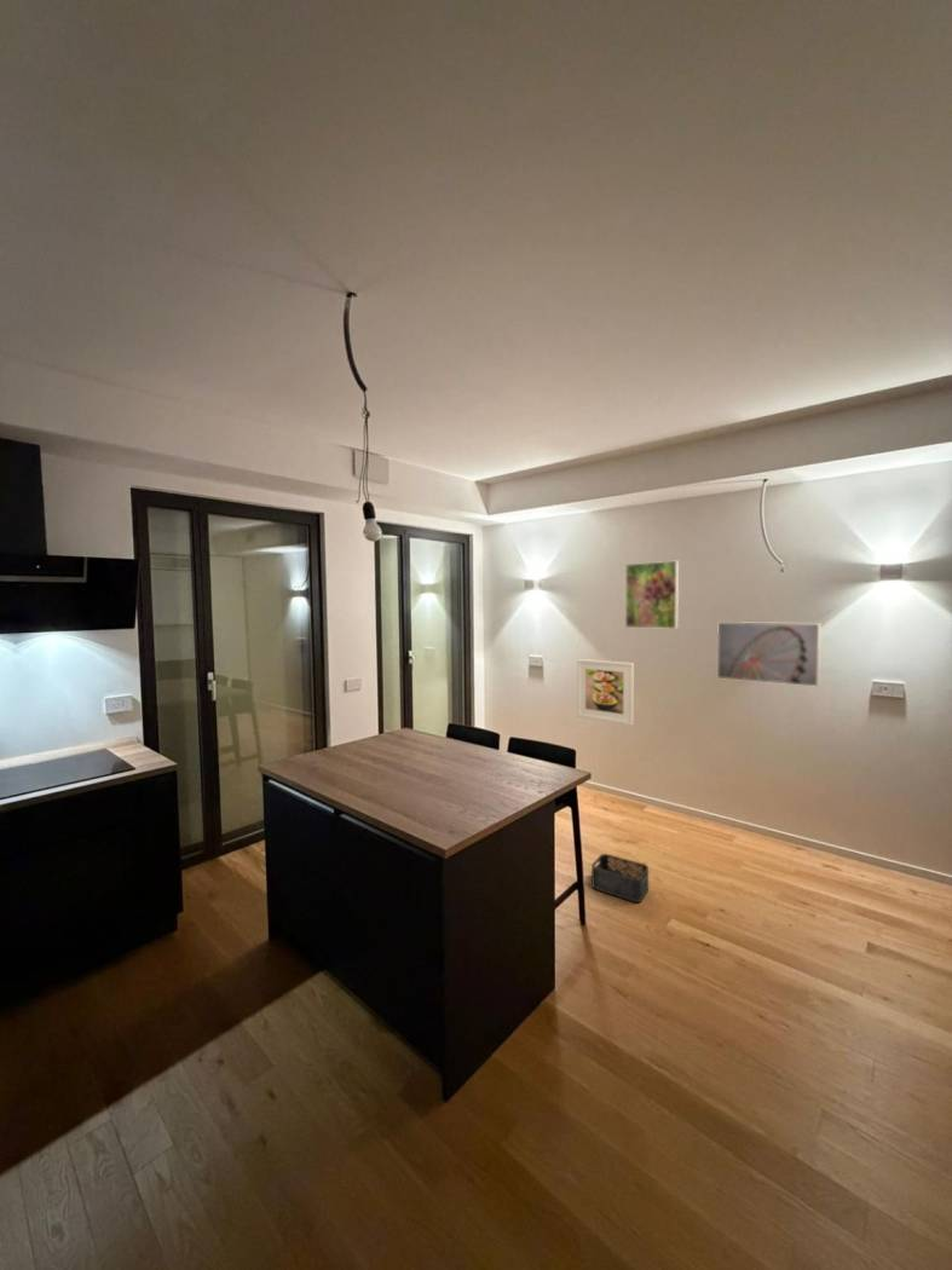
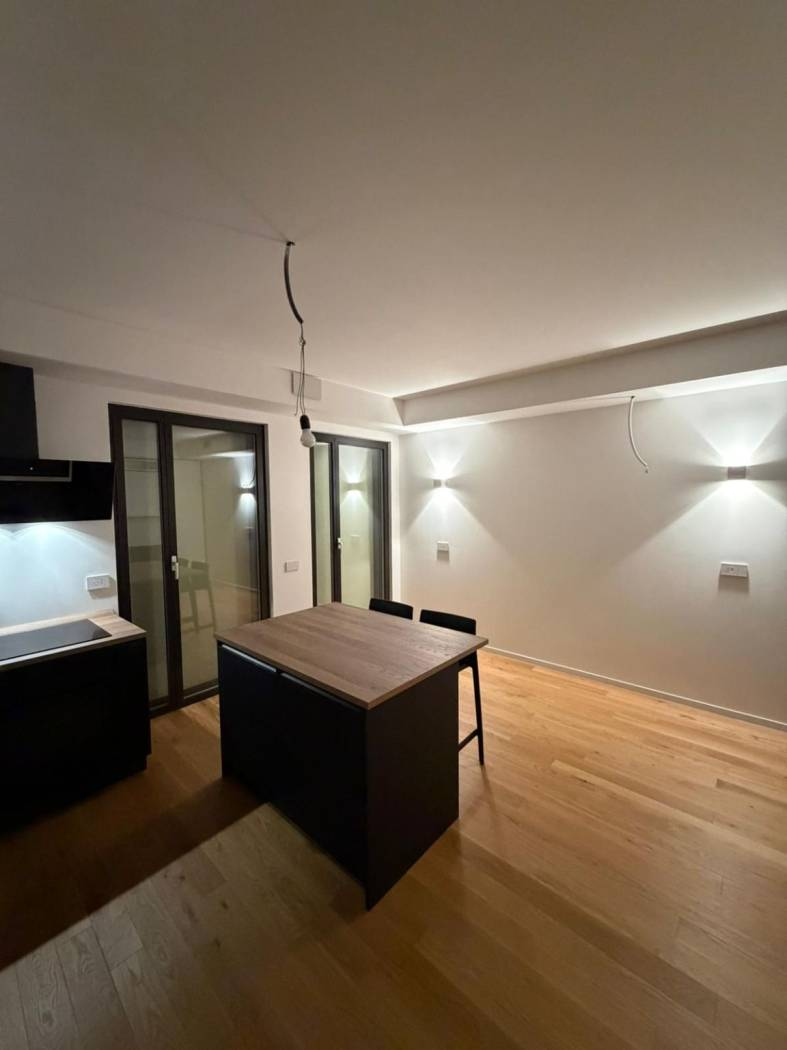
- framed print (651, 595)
- storage bin (619, 877)
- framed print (604, 691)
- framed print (766, 652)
